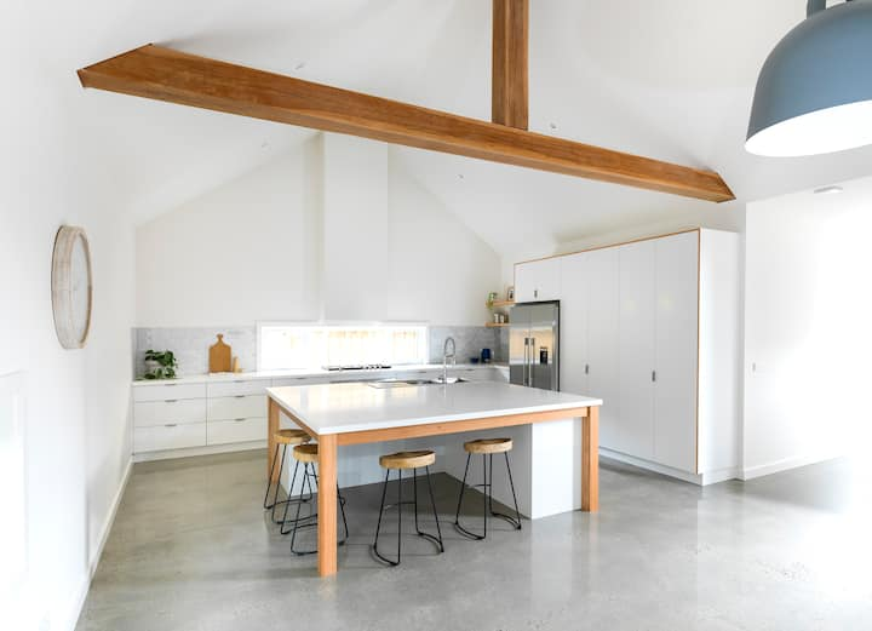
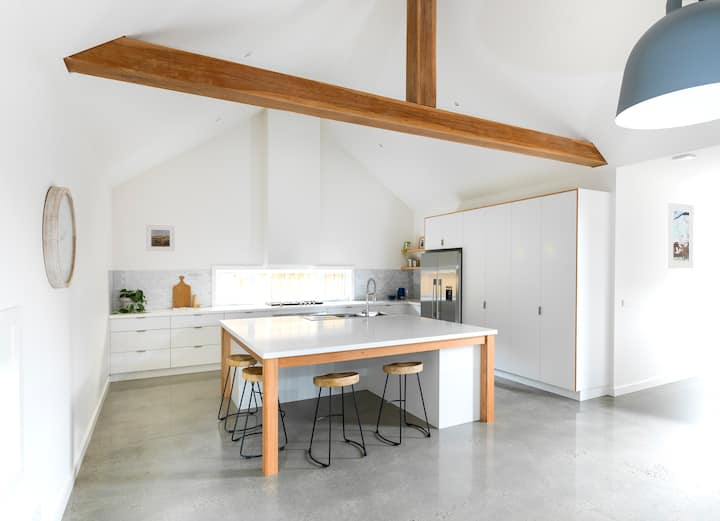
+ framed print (160, 238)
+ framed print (680, 236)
